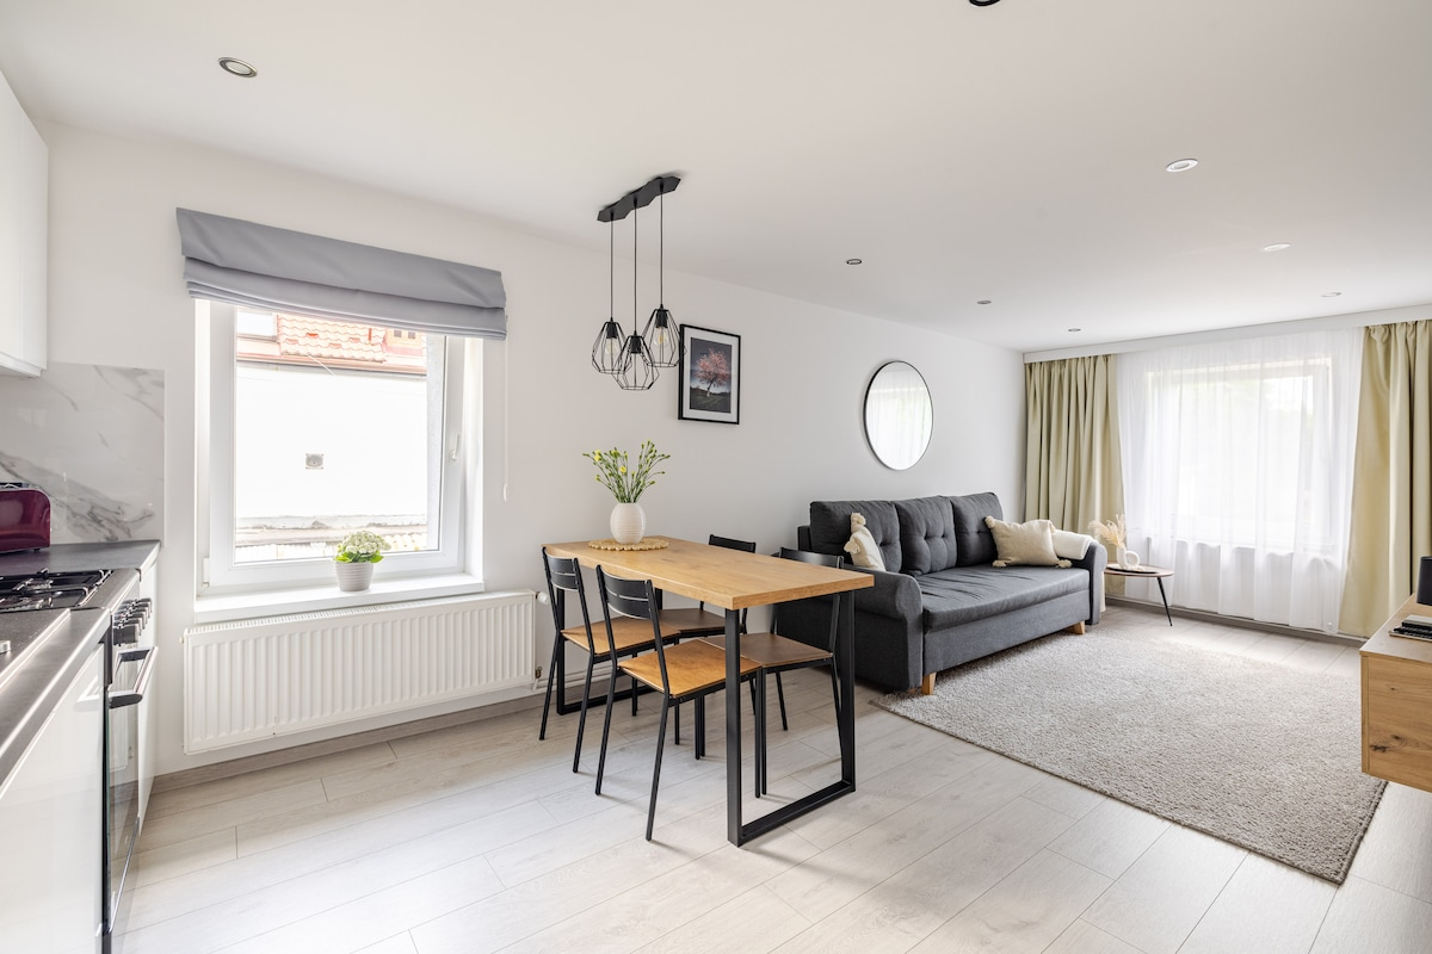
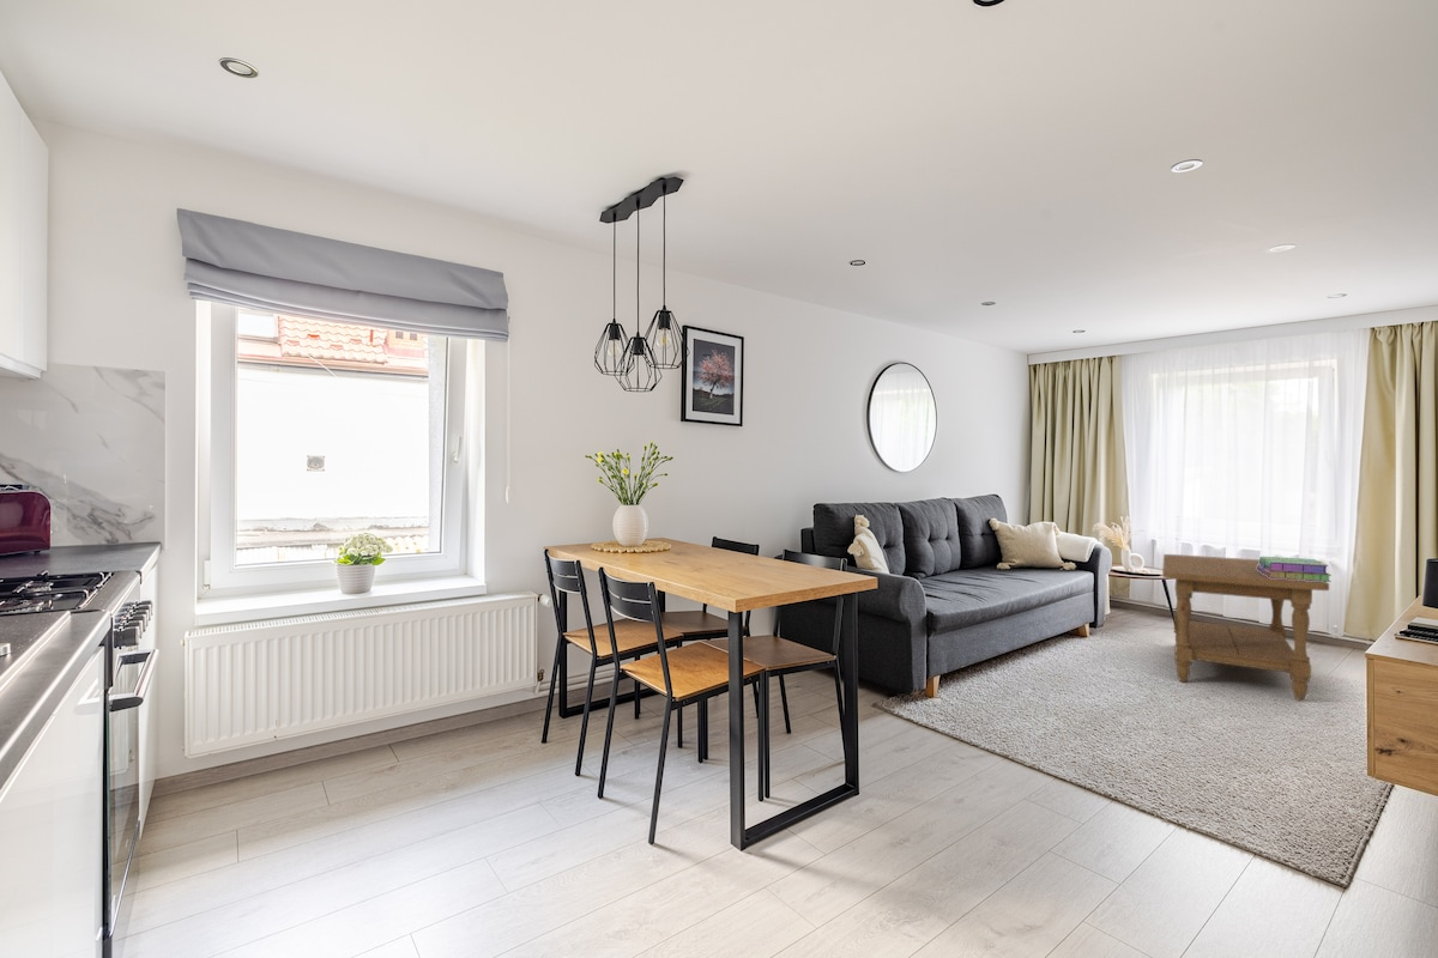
+ coffee table (1232, 625)
+ stack of books (1292, 568)
